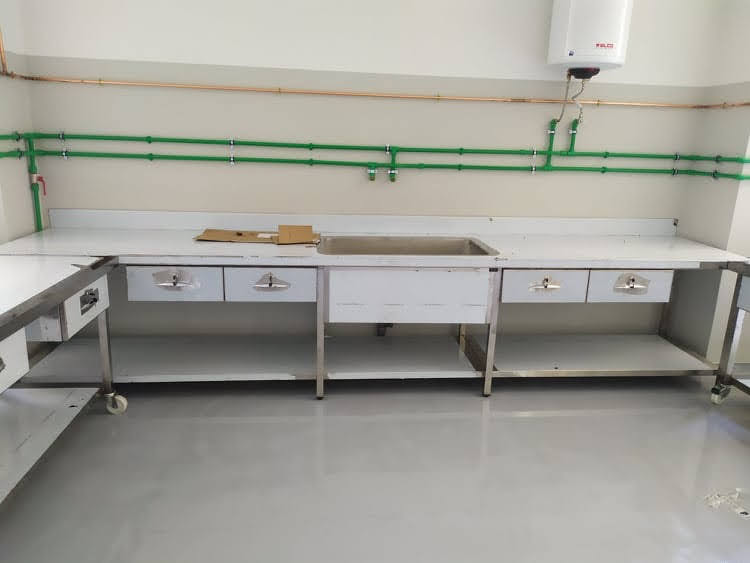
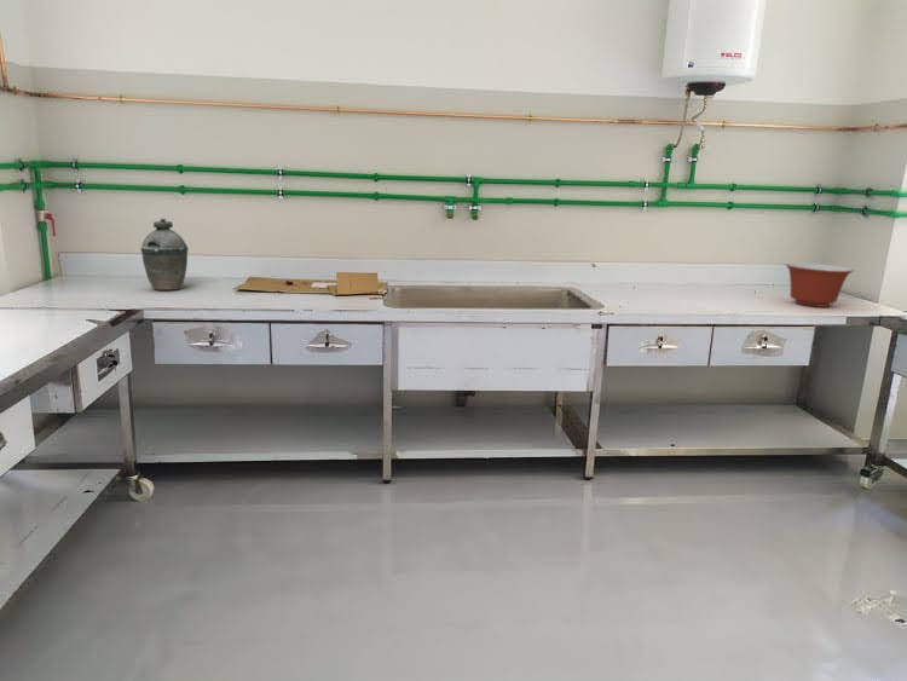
+ kettle (164, 253)
+ mixing bowl (815, 285)
